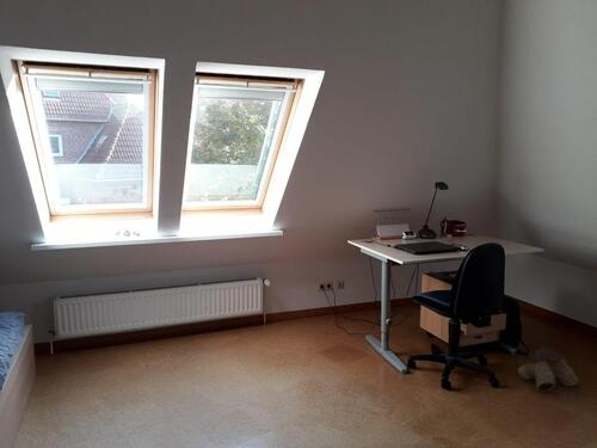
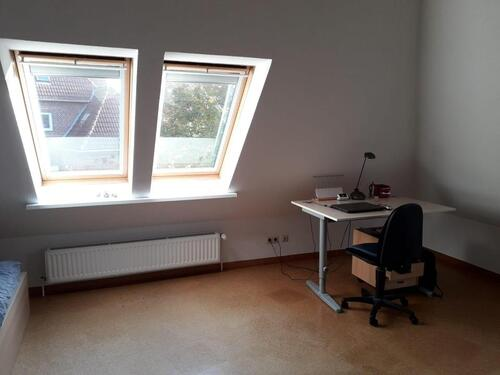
- boots (547, 368)
